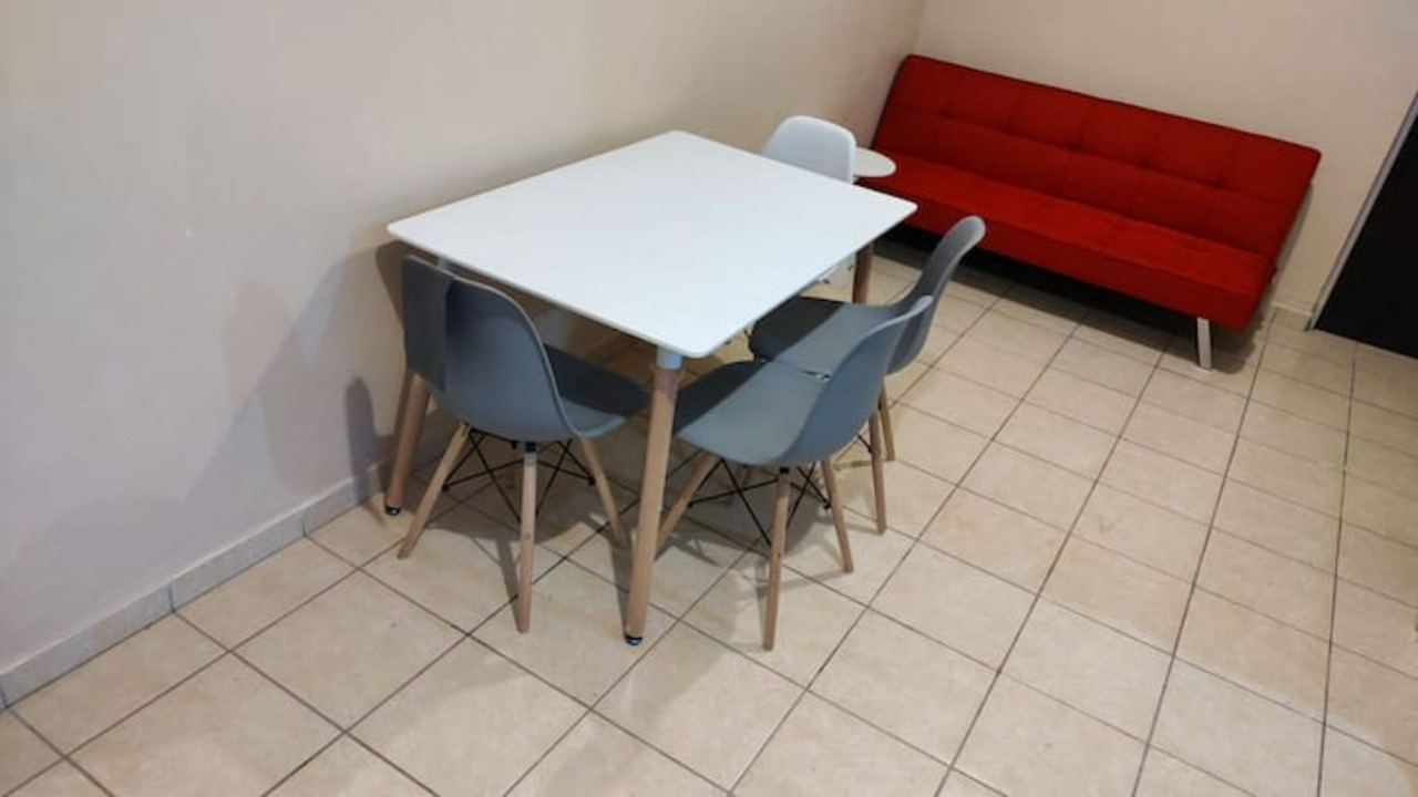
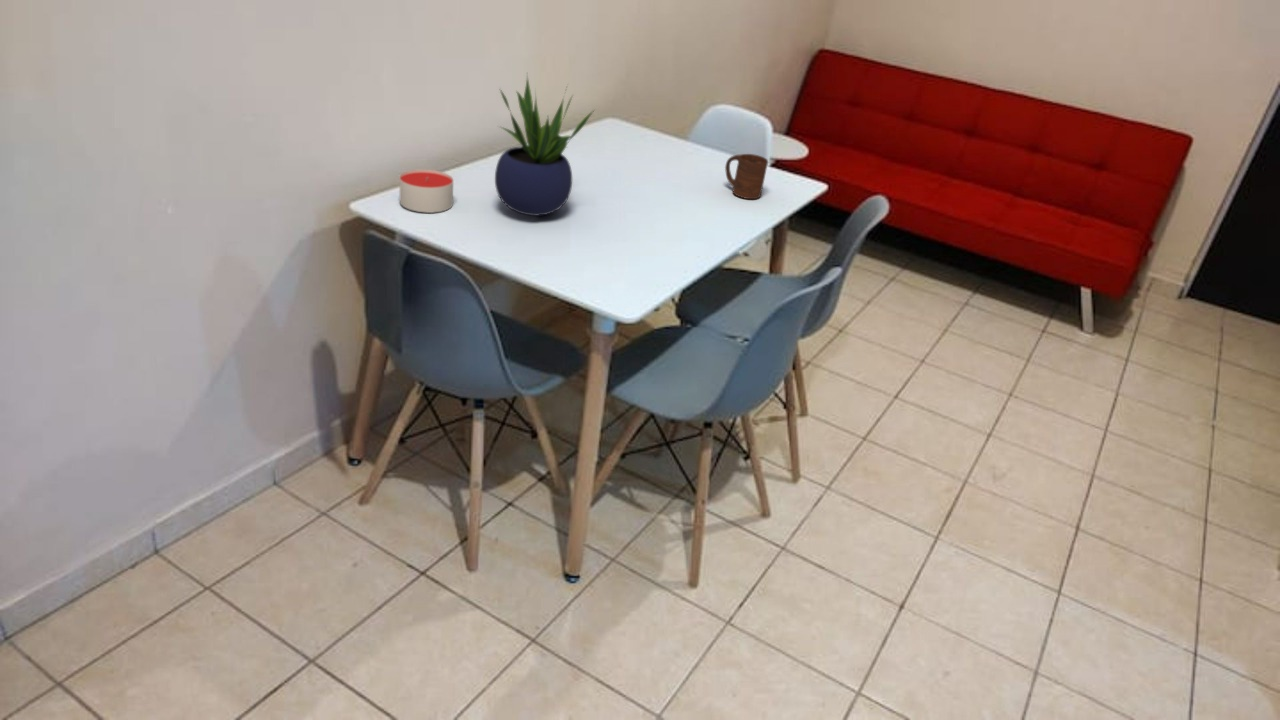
+ potted plant (543, 148)
+ candle (426, 189)
+ cup (745, 176)
